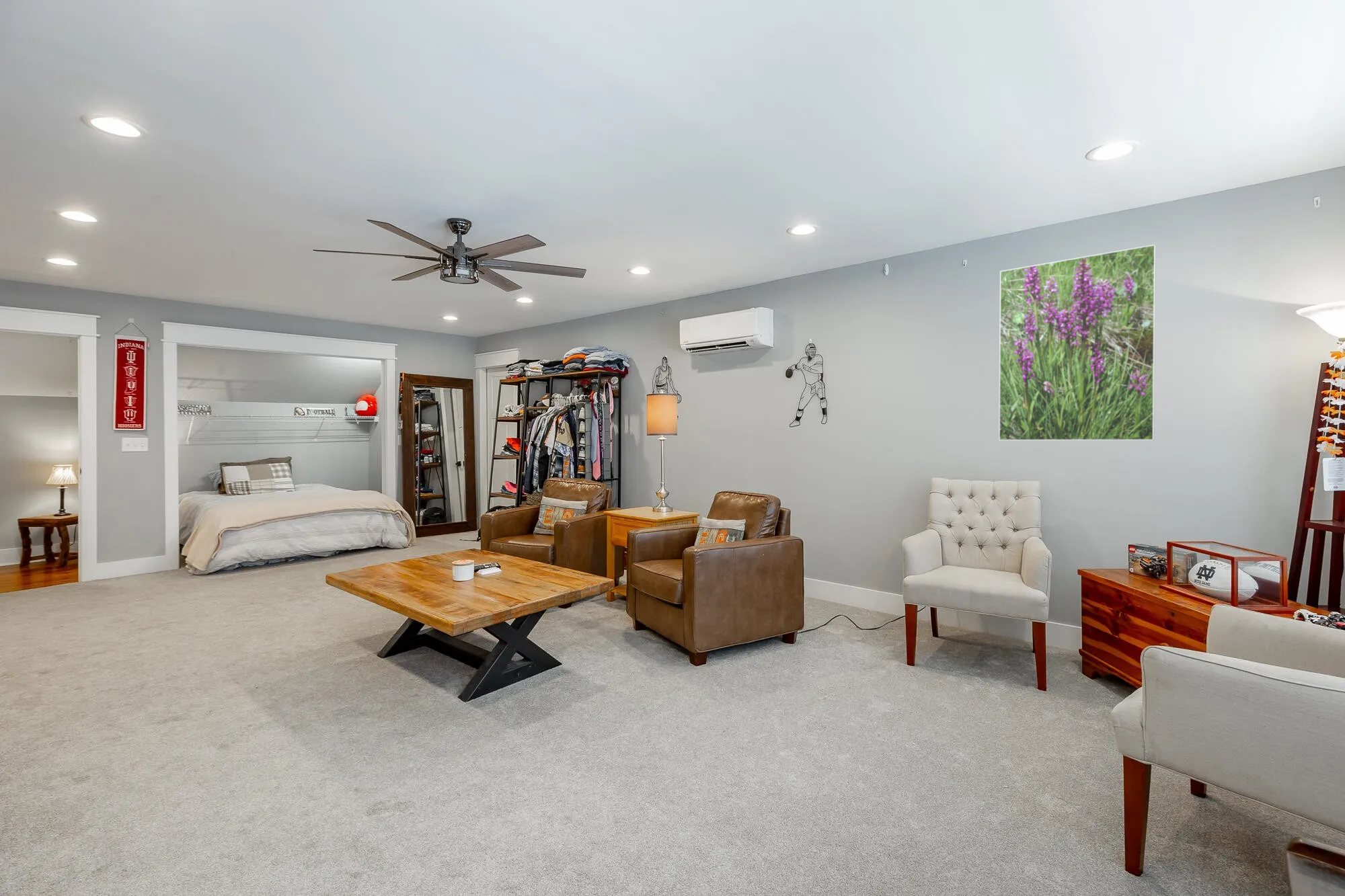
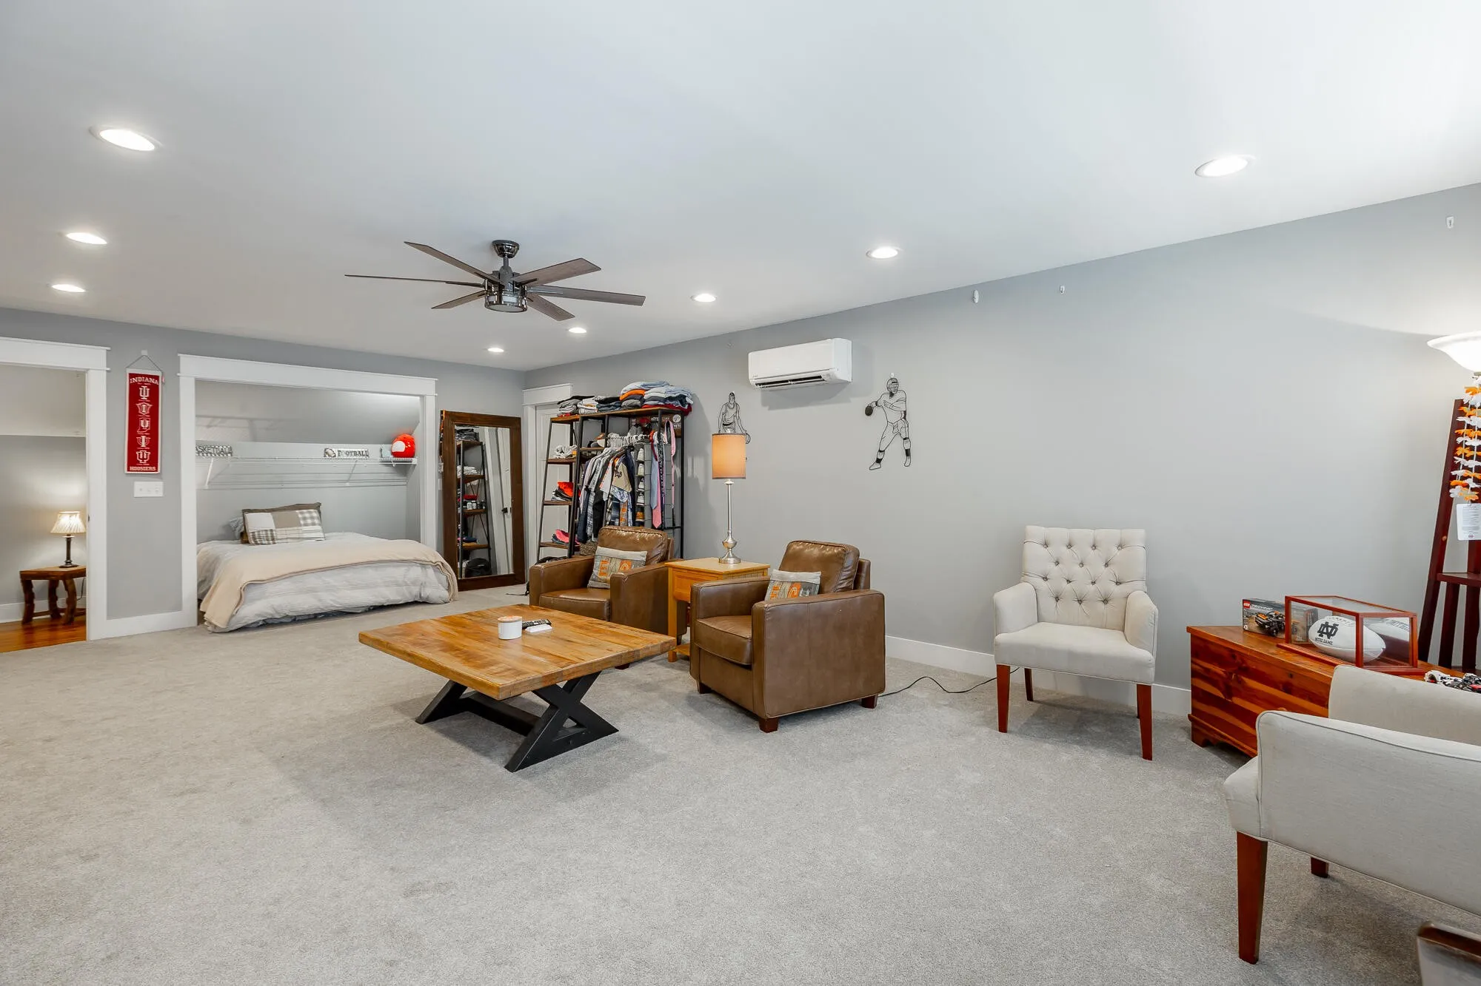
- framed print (1071, 350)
